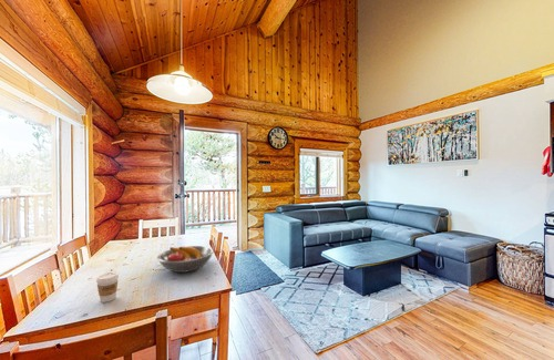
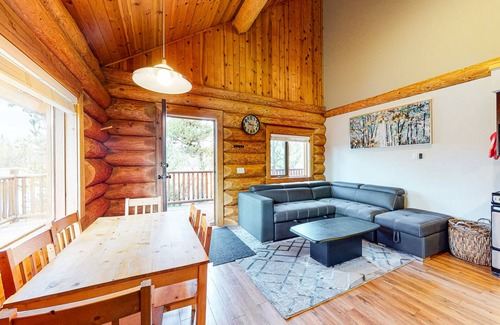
- fruit bowl (186, 258)
- coffee cup (107, 287)
